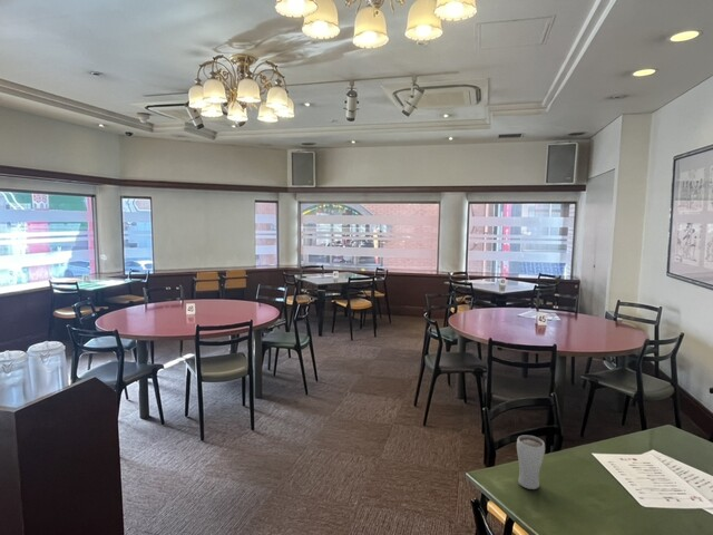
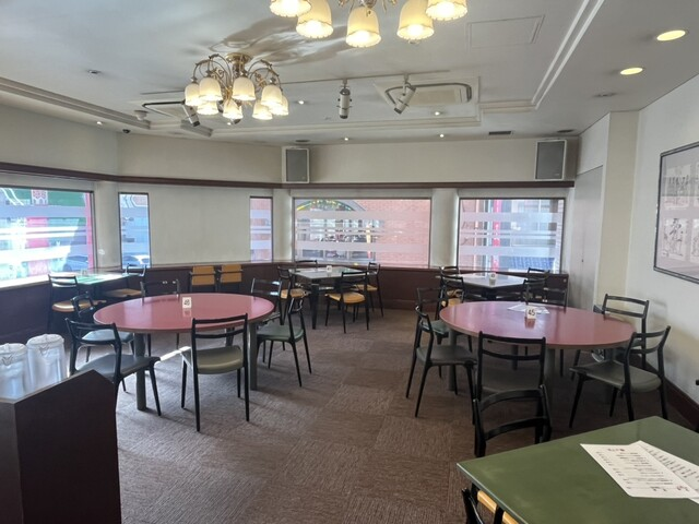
- drinking glass (529, 463)
